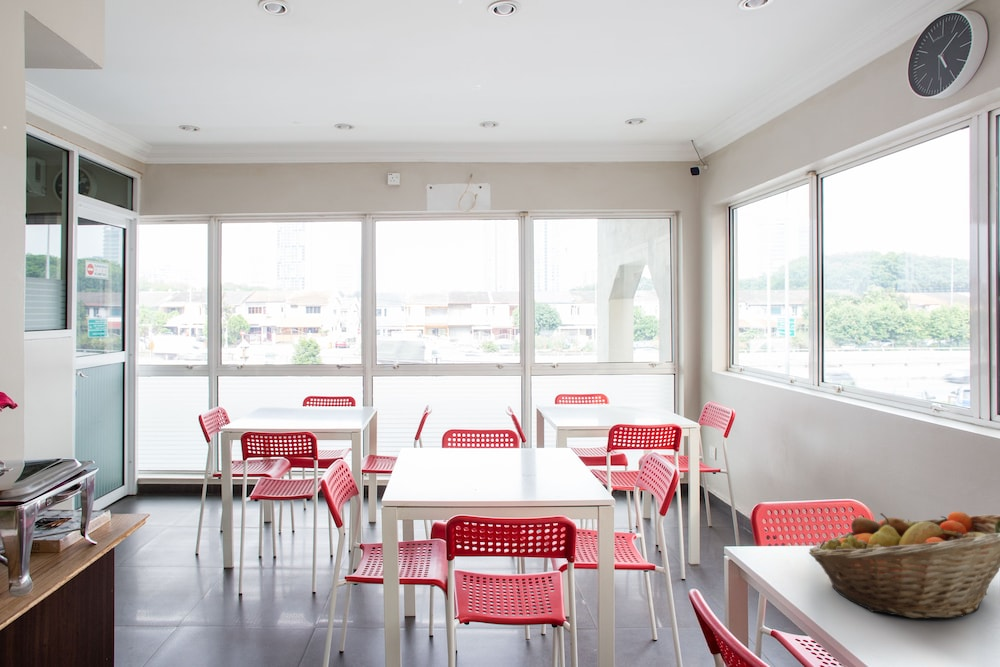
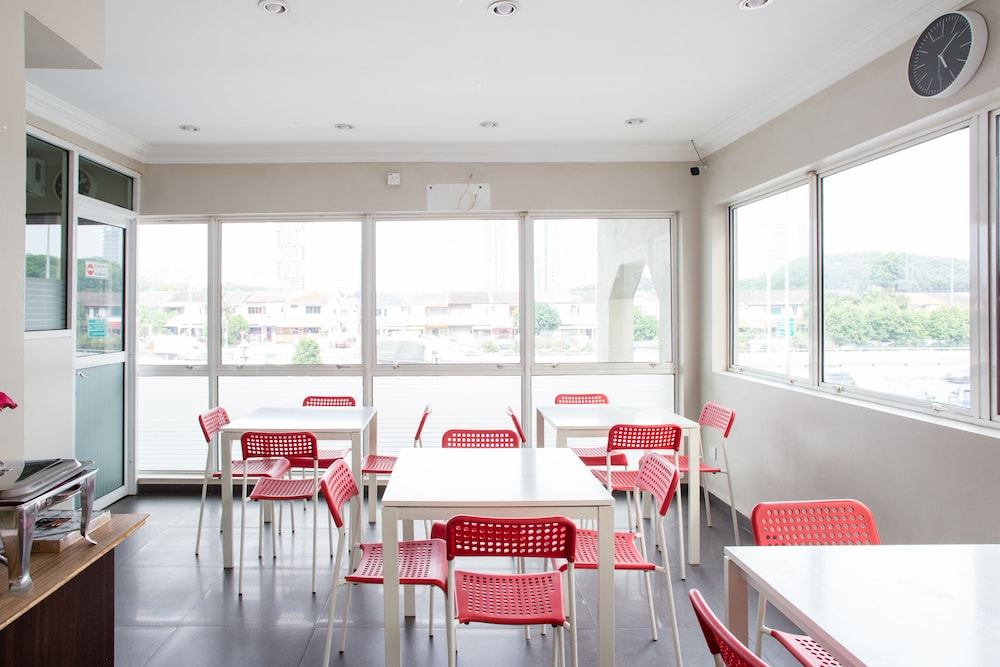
- fruit basket (913, 552)
